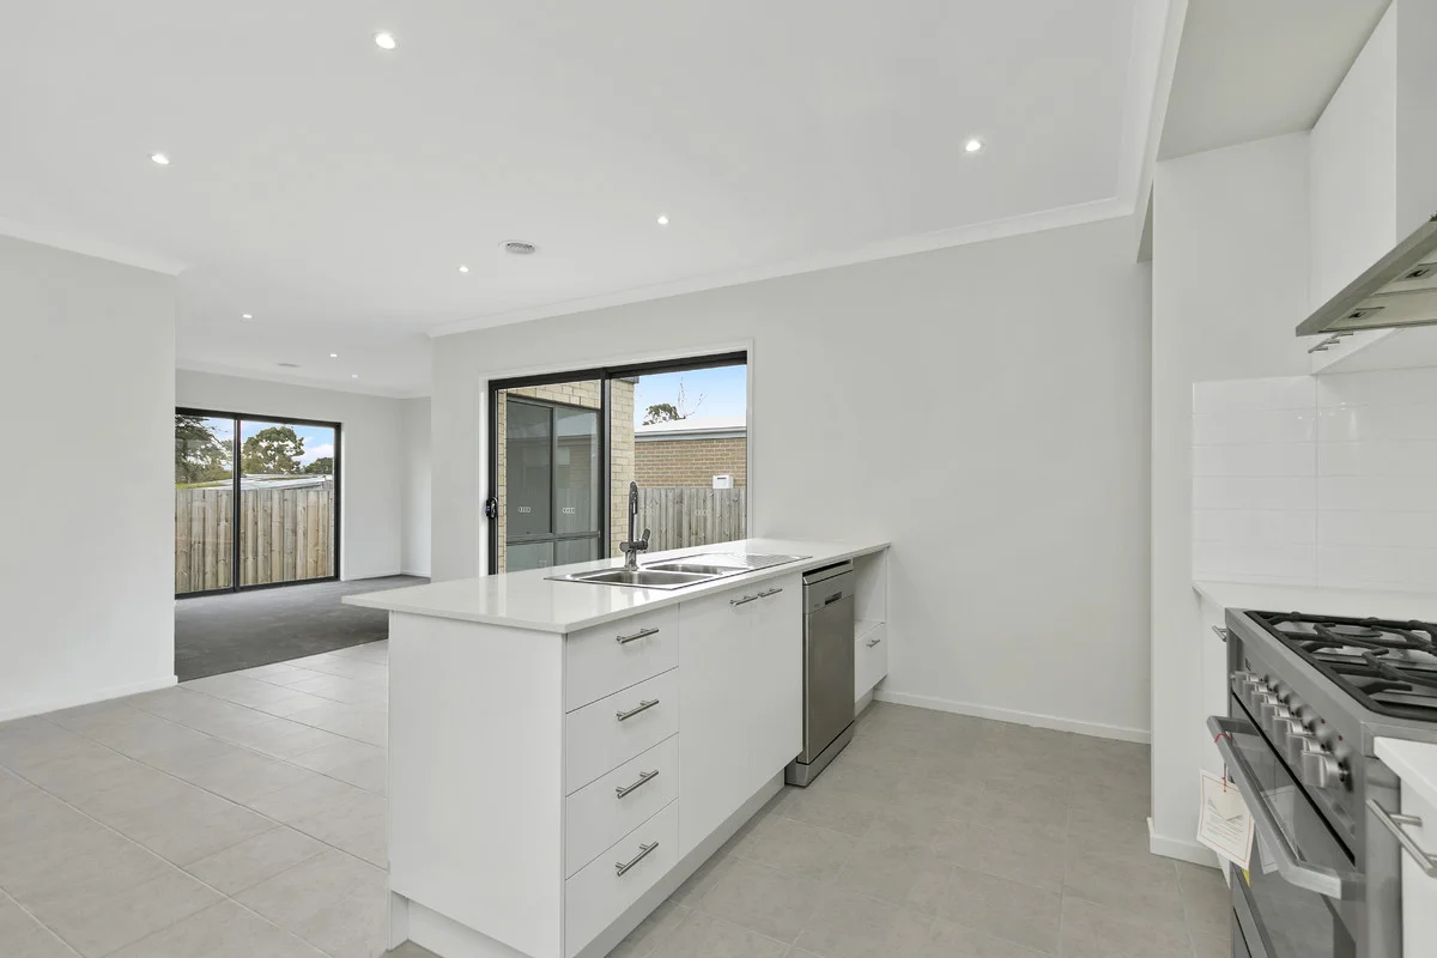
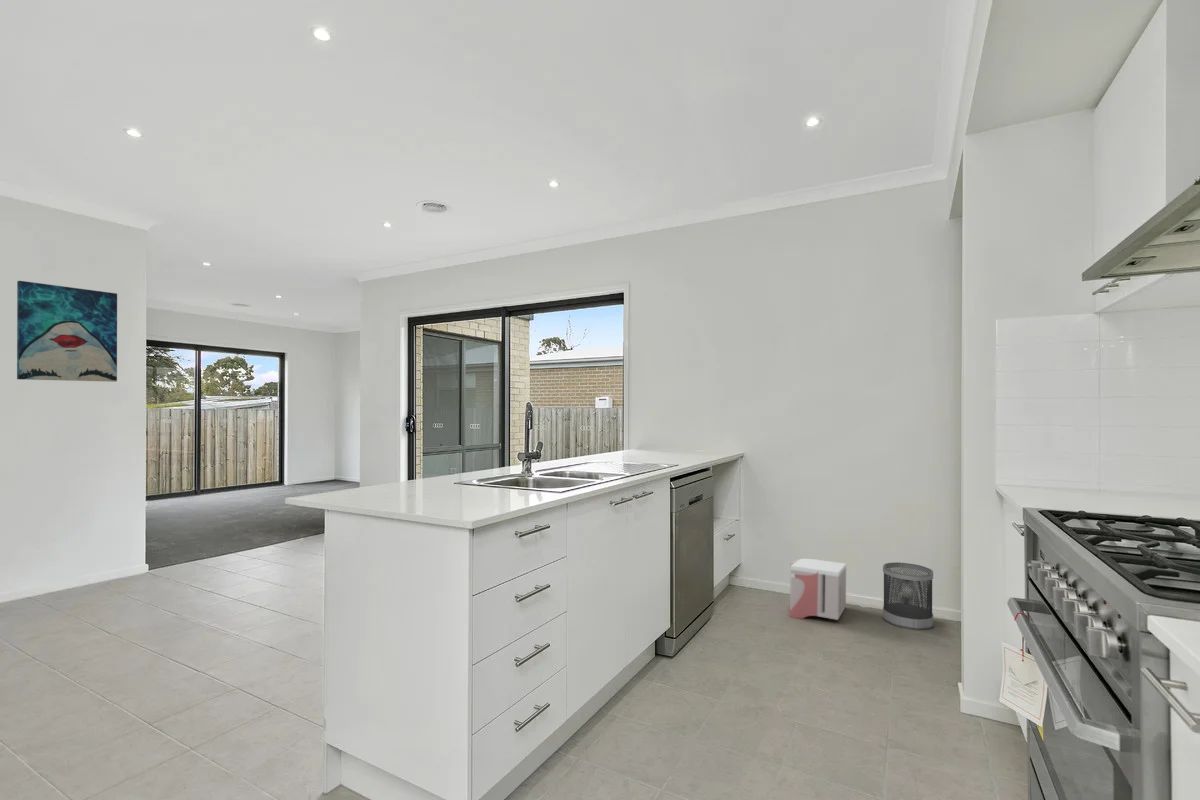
+ architectural model (816, 587)
+ wall art (69, 334)
+ wastebasket (907, 594)
